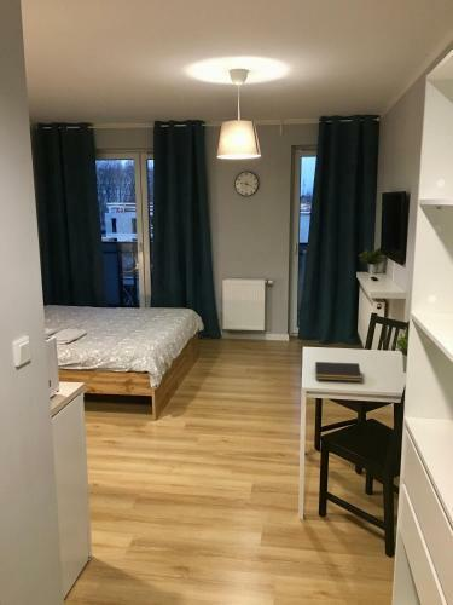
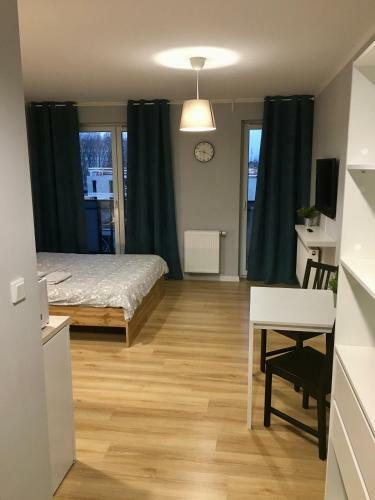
- notepad (337, 370)
